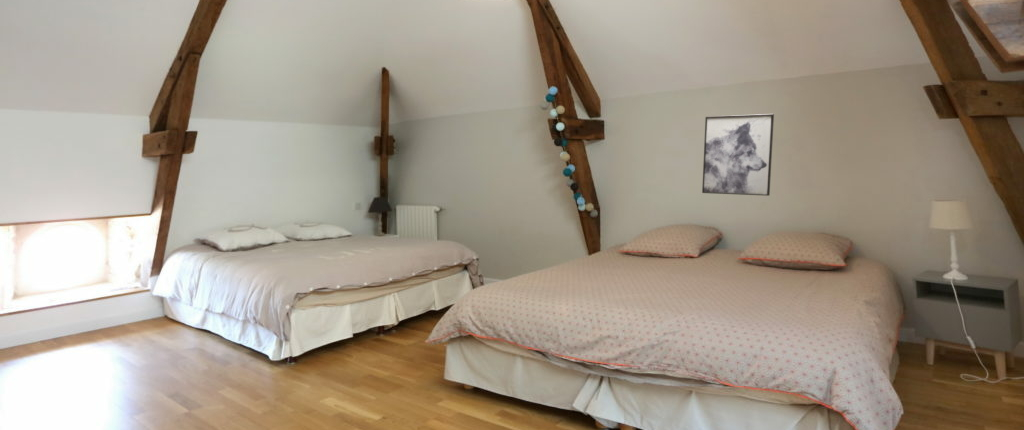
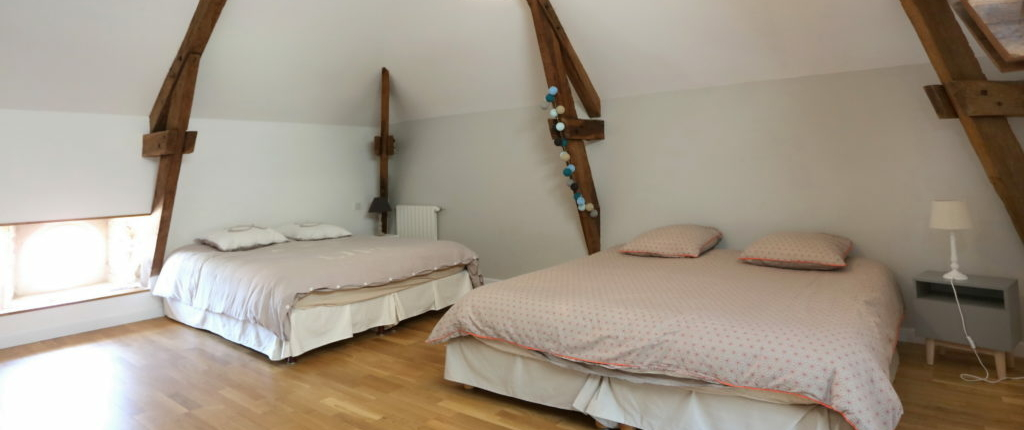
- wall art (736, 155)
